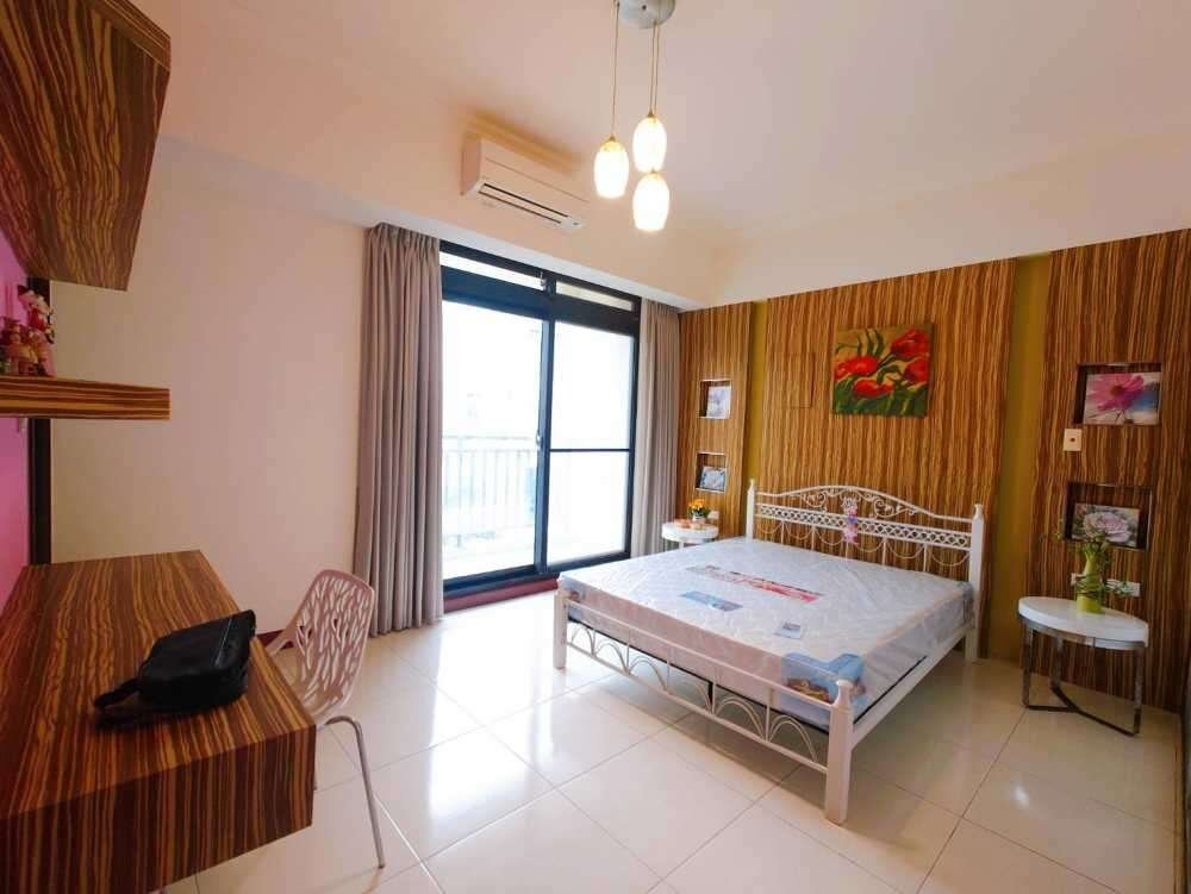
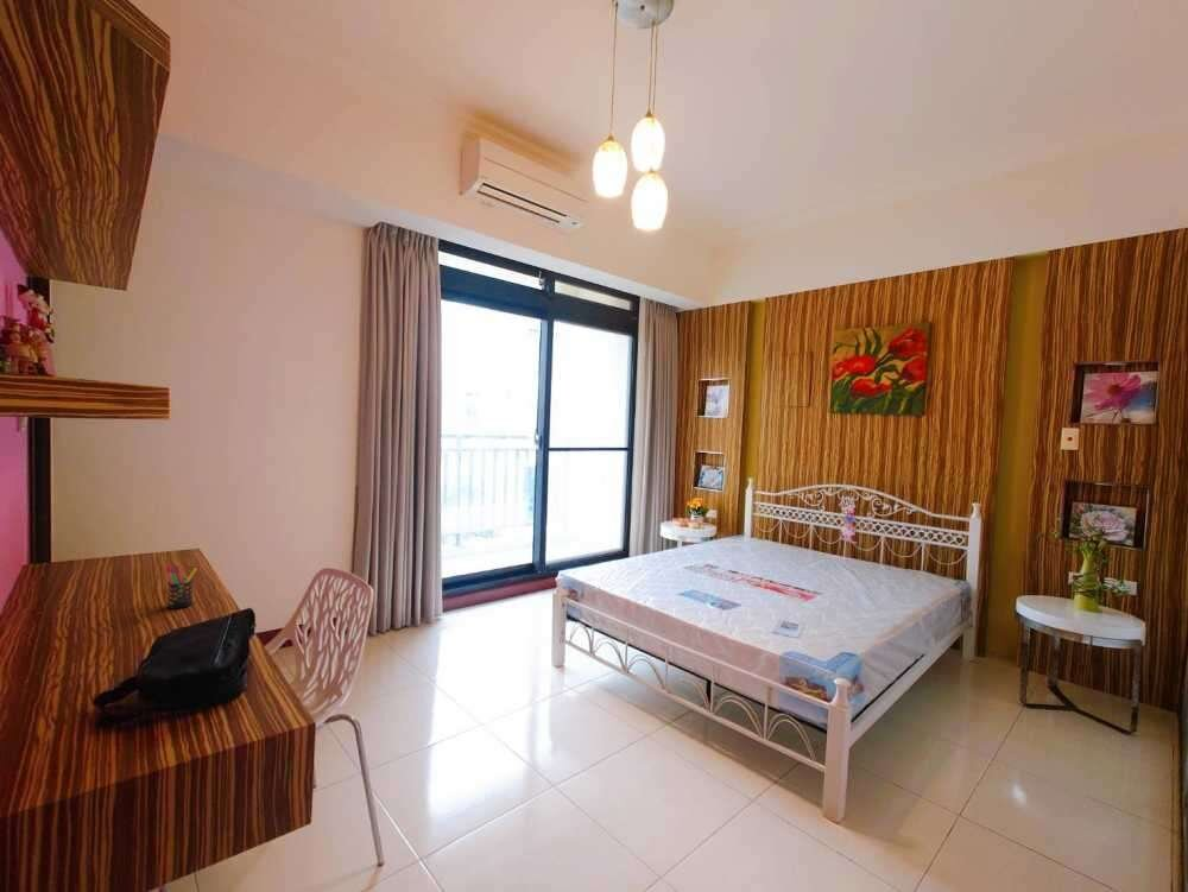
+ pen holder (177, 584)
